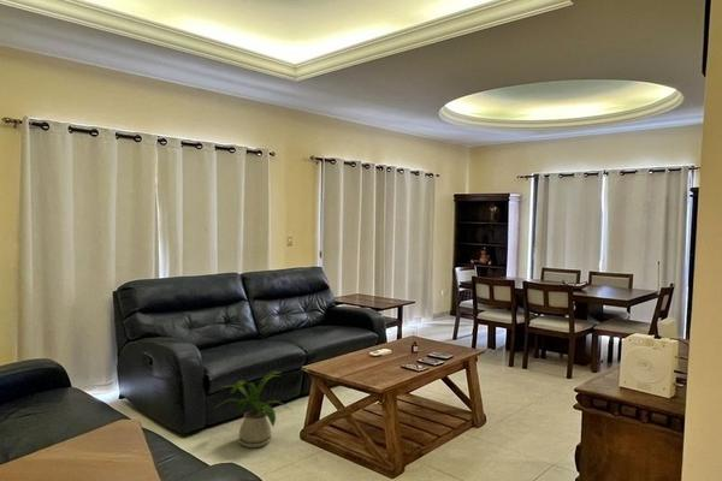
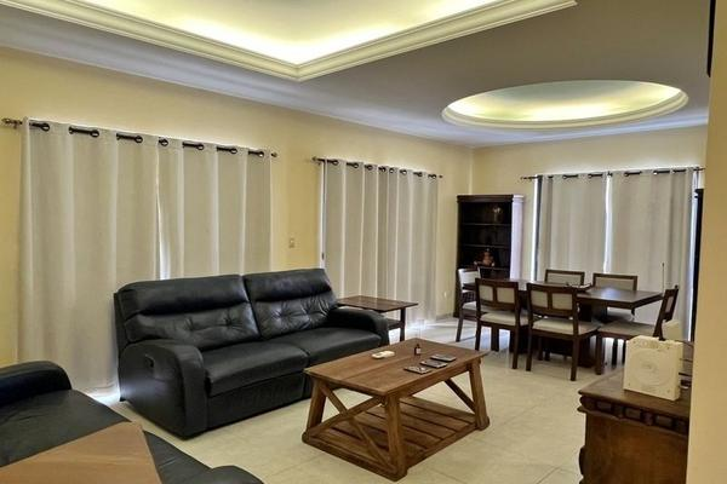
- house plant (253, 403)
